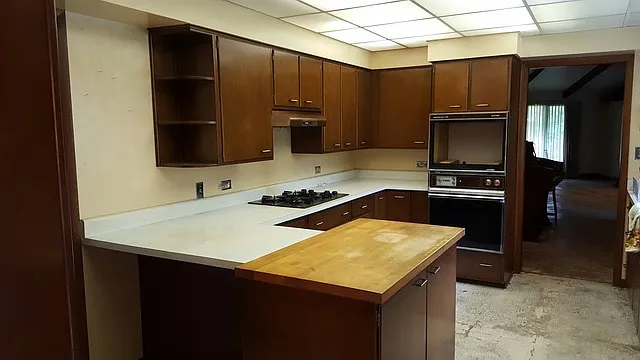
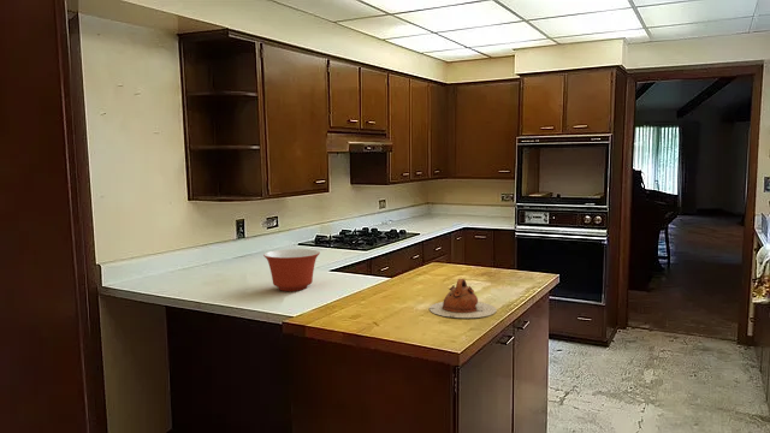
+ teapot (462, 293)
+ mixing bowl (292, 269)
